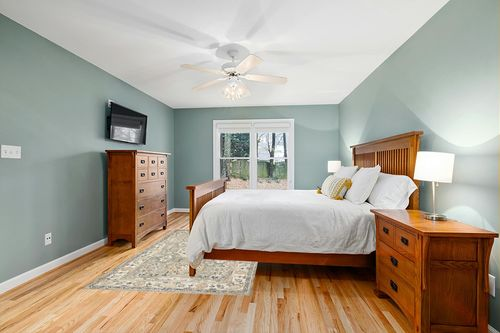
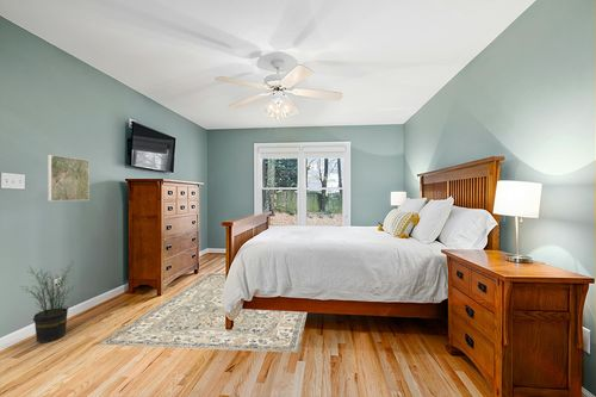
+ potted plant (48, 300)
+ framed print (69, 179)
